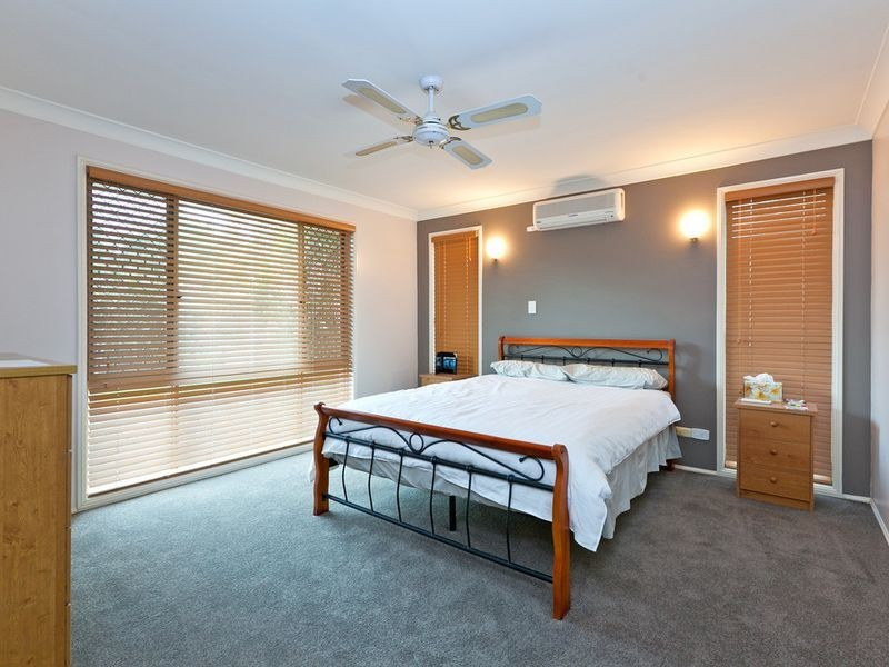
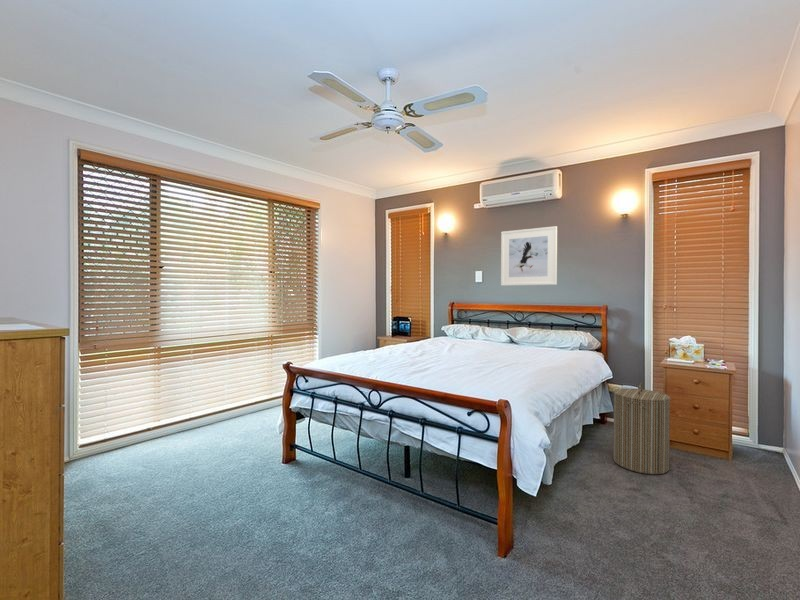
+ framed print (527, 257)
+ laundry hamper (640, 423)
